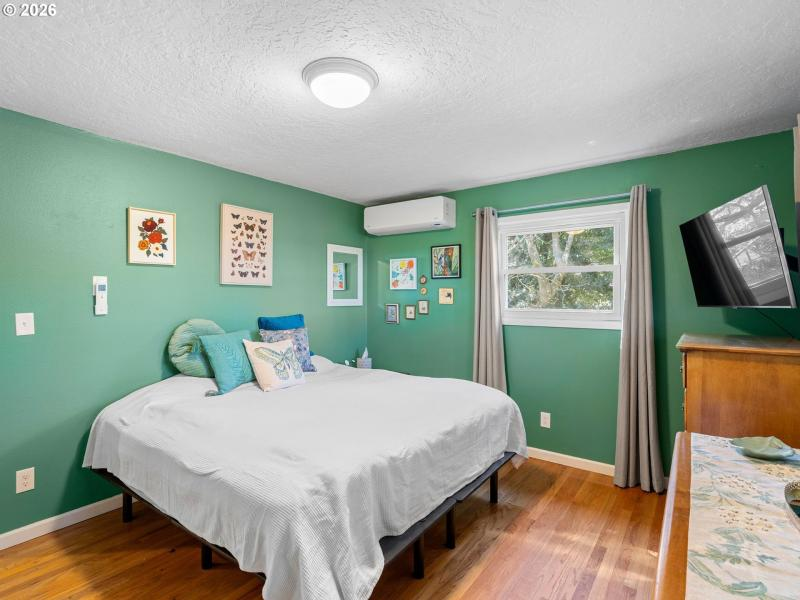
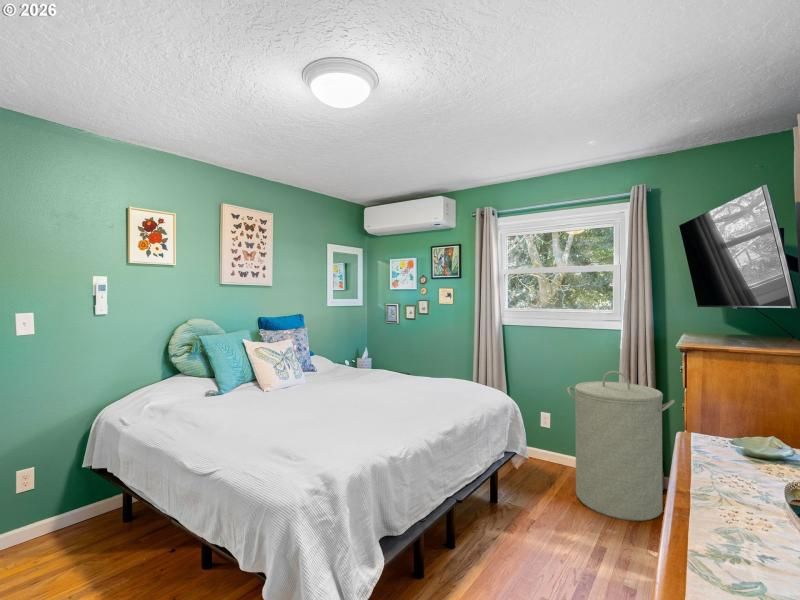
+ laundry hamper (617, 436)
